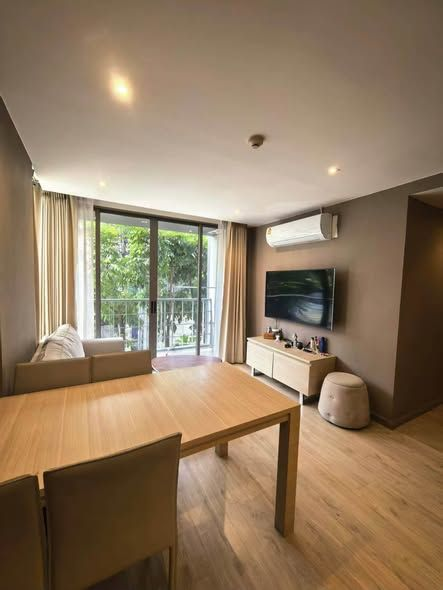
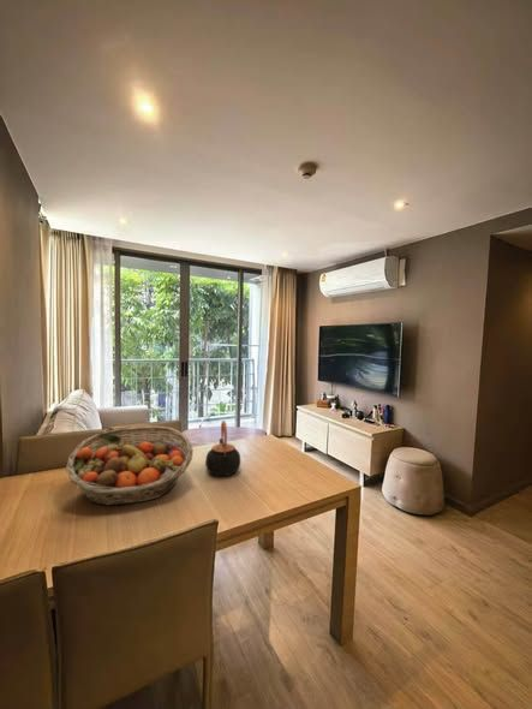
+ fruit basket (133, 461)
+ teapot (222, 445)
